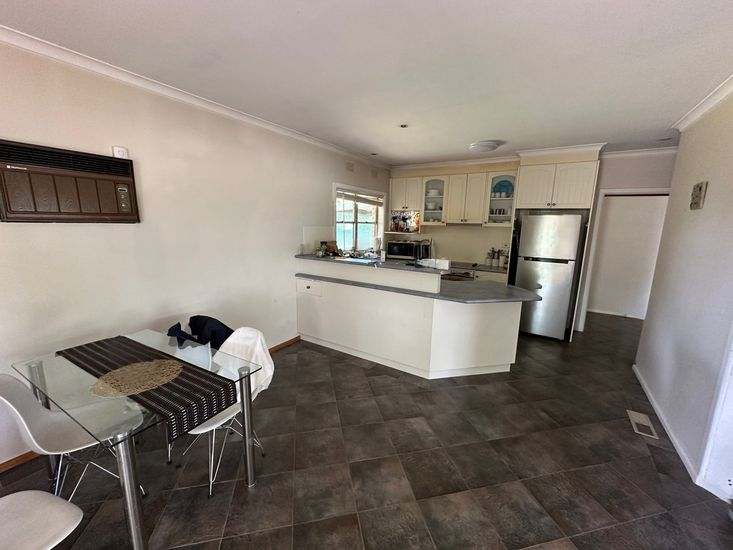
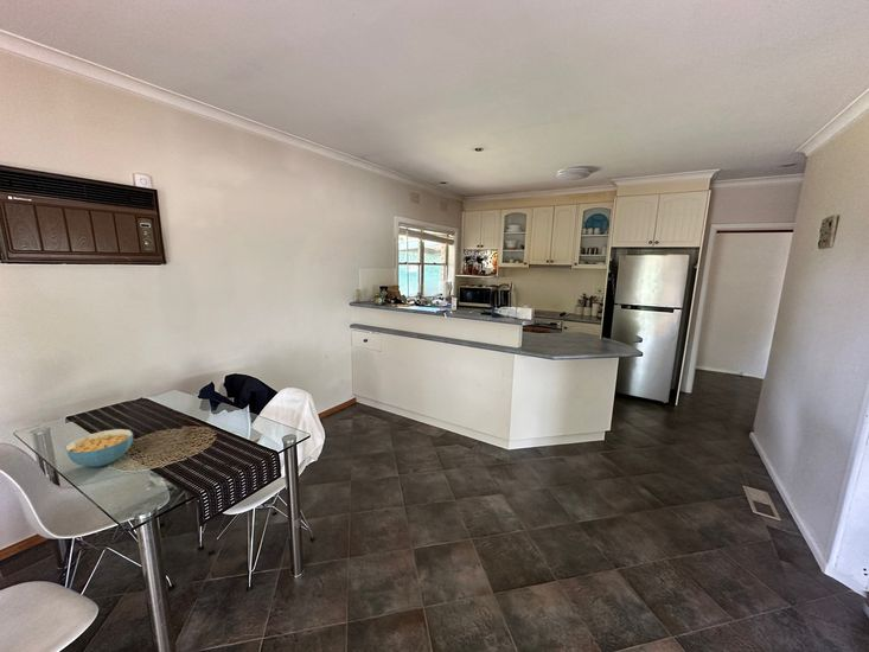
+ cereal bowl (102, 450)
